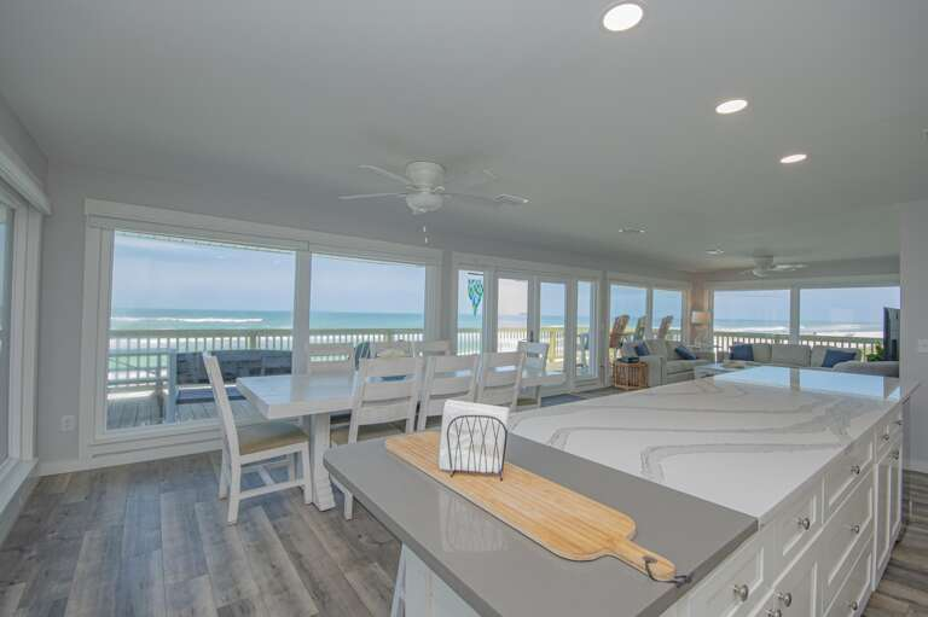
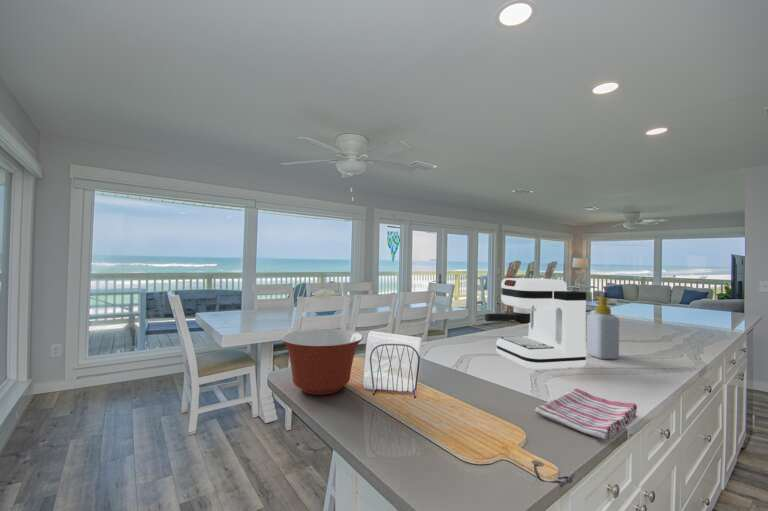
+ soap bottle (602, 326)
+ coffee maker (536, 320)
+ mixing bowl (322, 361)
+ dish towel (586, 409)
